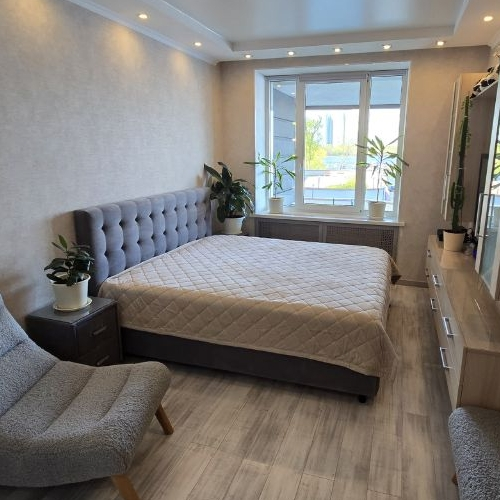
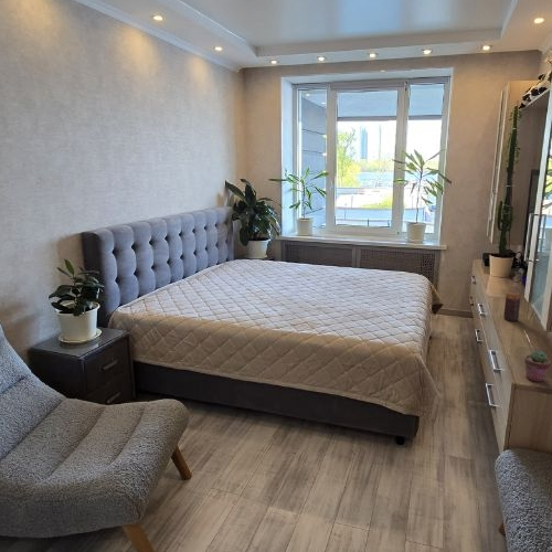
+ potted succulent (537, 364)
+ candle (511, 306)
